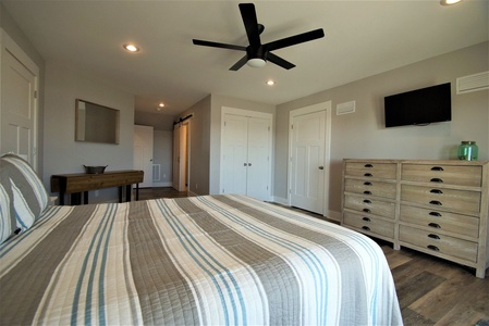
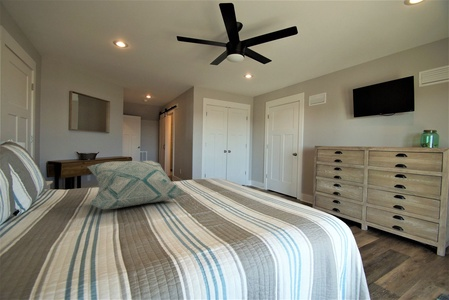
+ decorative pillow (134, 181)
